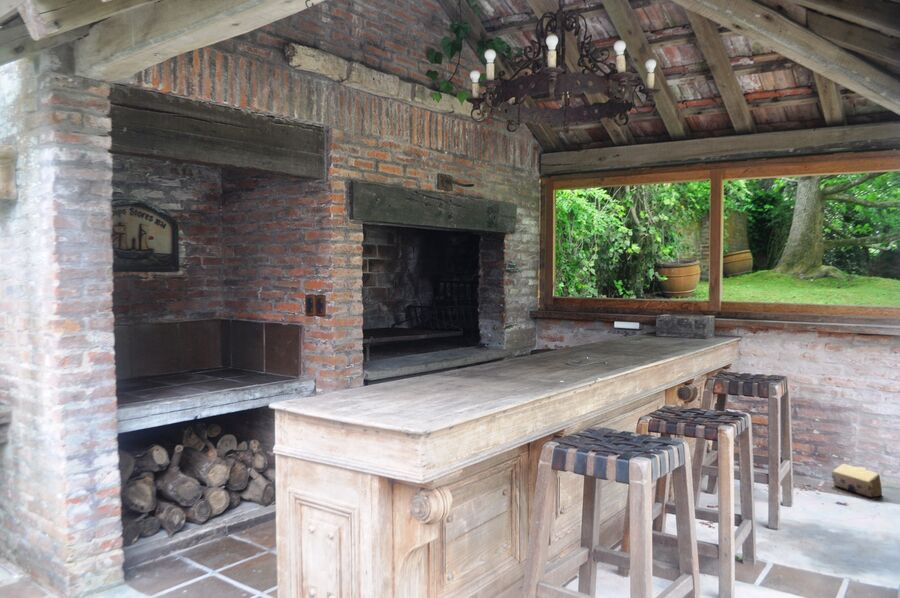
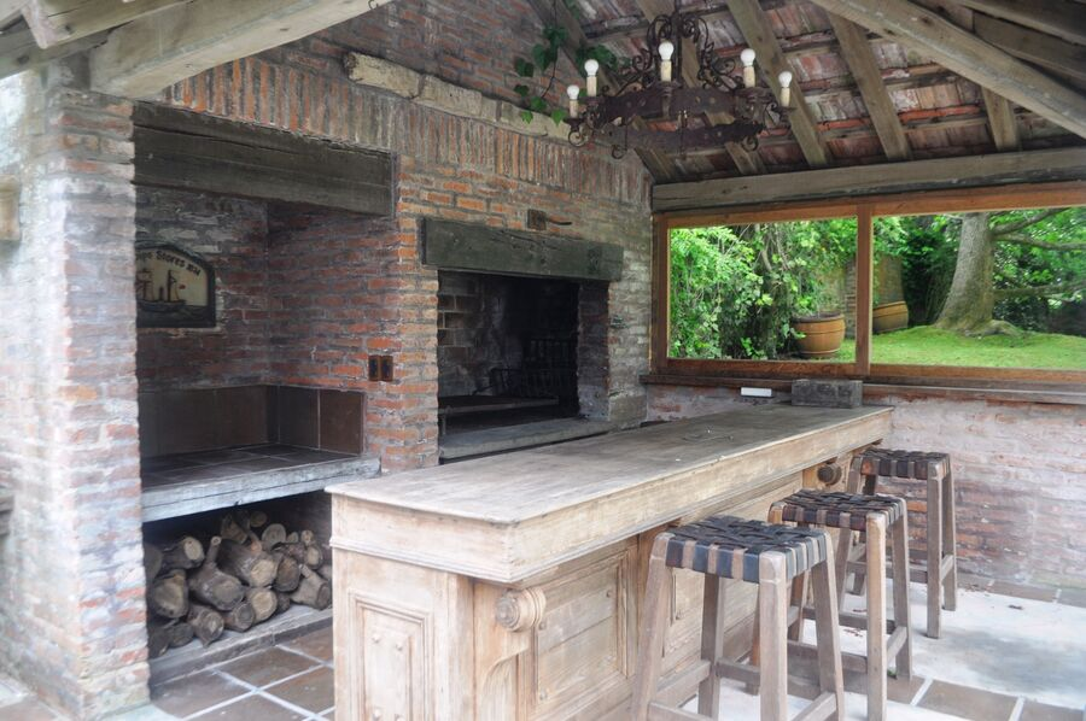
- cardboard box (855, 479)
